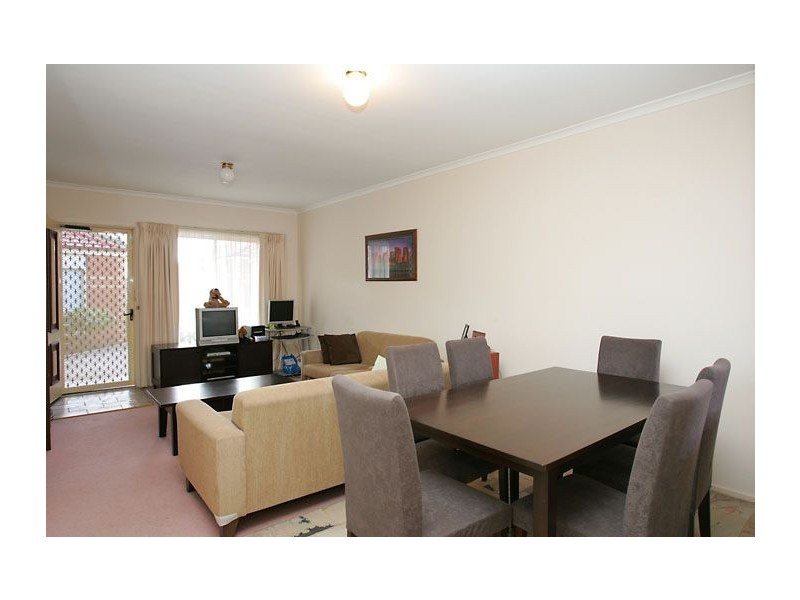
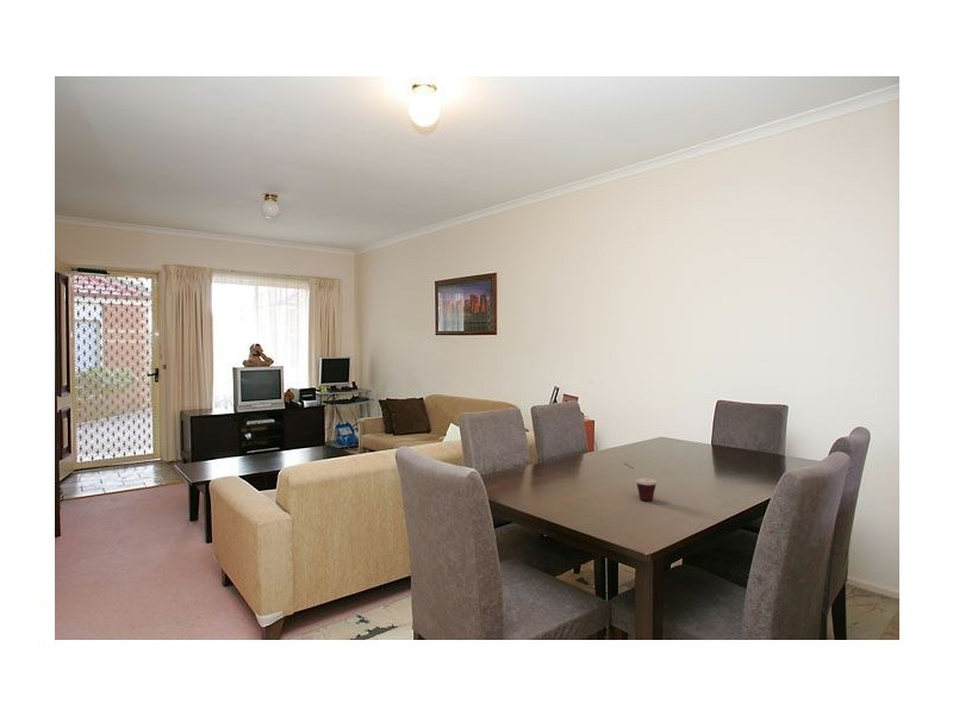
+ cup (639, 481)
